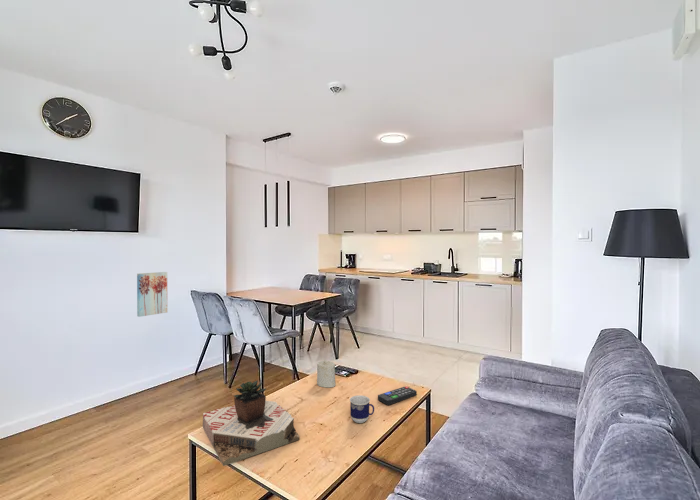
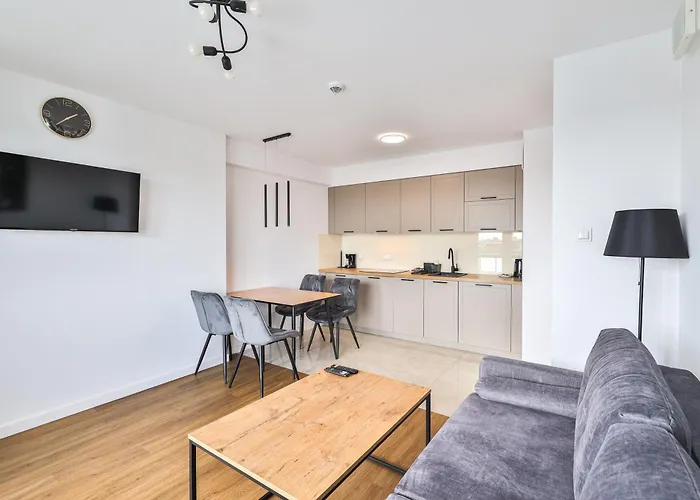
- candle (326, 371)
- remote control (397, 394)
- cup (362, 410)
- succulent plant (249, 408)
- wall art (152, 293)
